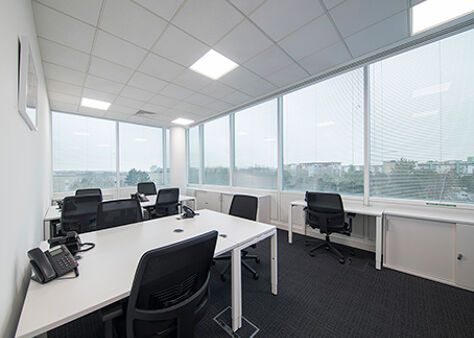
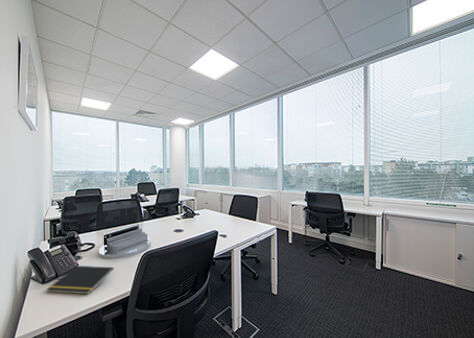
+ notepad (82, 278)
+ desk organizer (126, 239)
